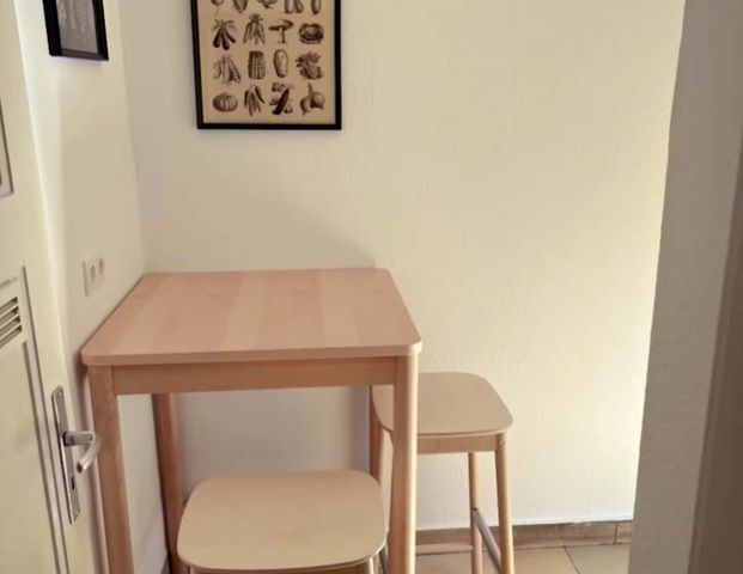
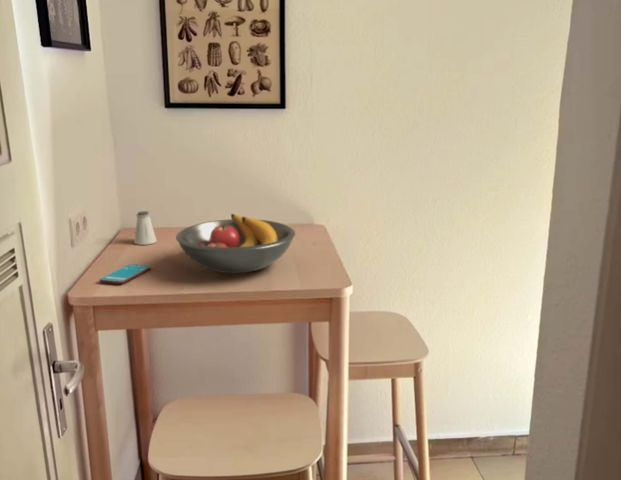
+ fruit bowl (236, 244)
+ smartphone (126, 273)
+ saltshaker (144, 227)
